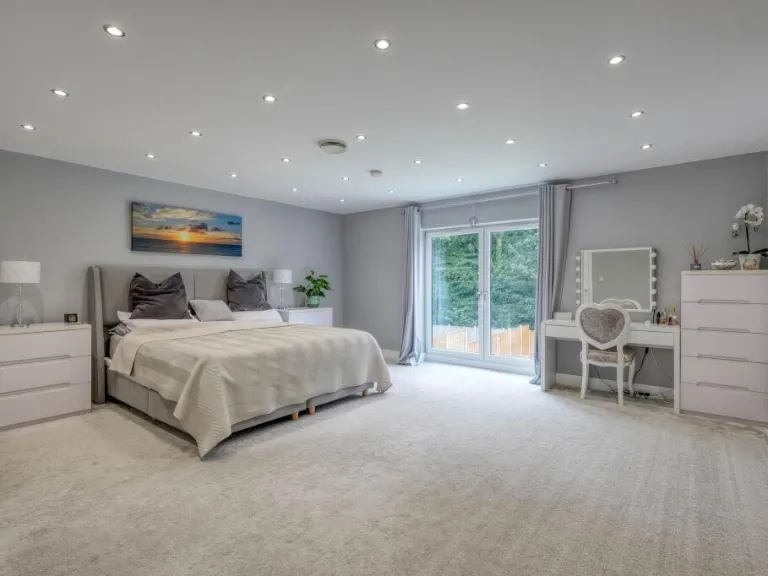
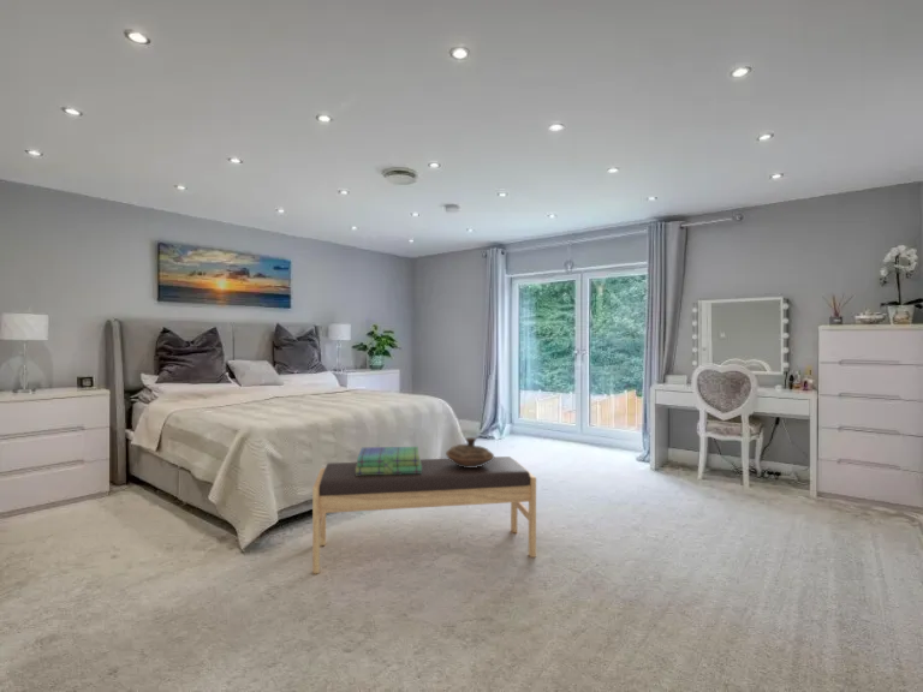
+ stack of books (388, 459)
+ bench (424, 506)
+ decorative bowl (470, 451)
